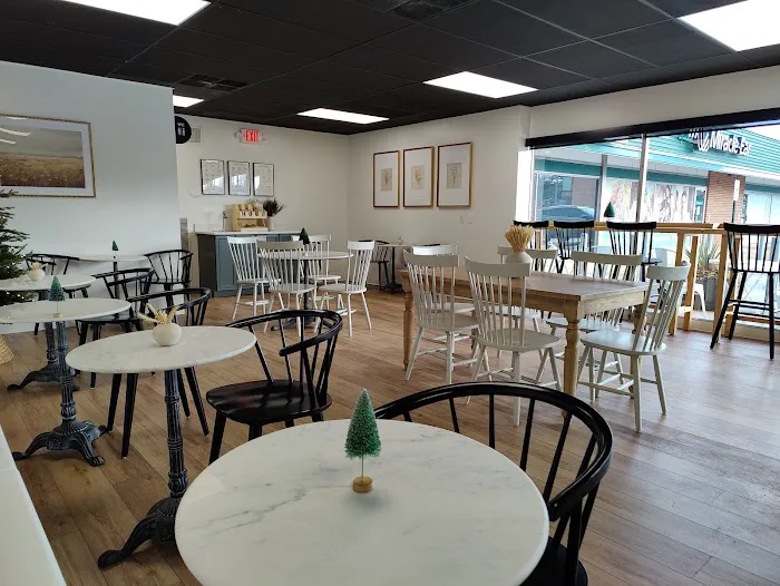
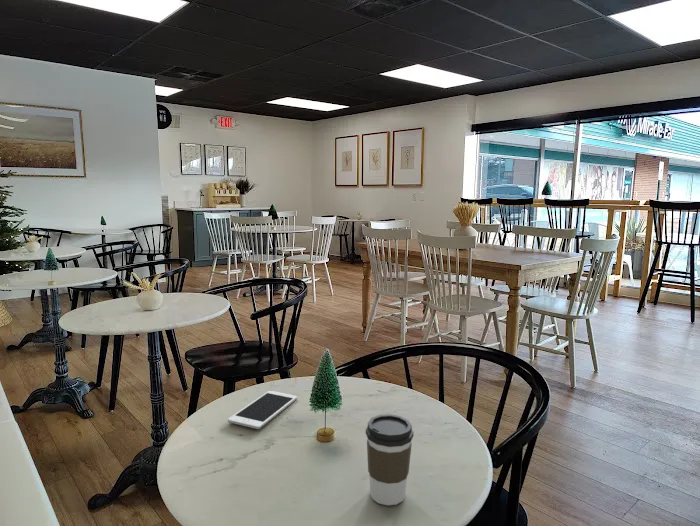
+ coffee cup (388, 459)
+ cell phone (264, 408)
